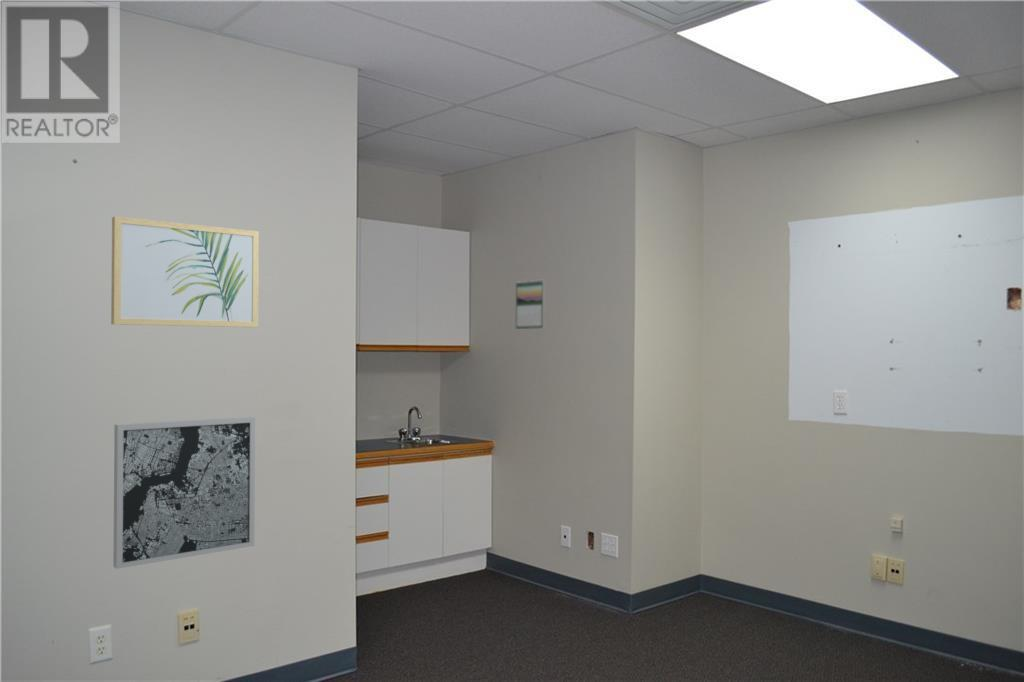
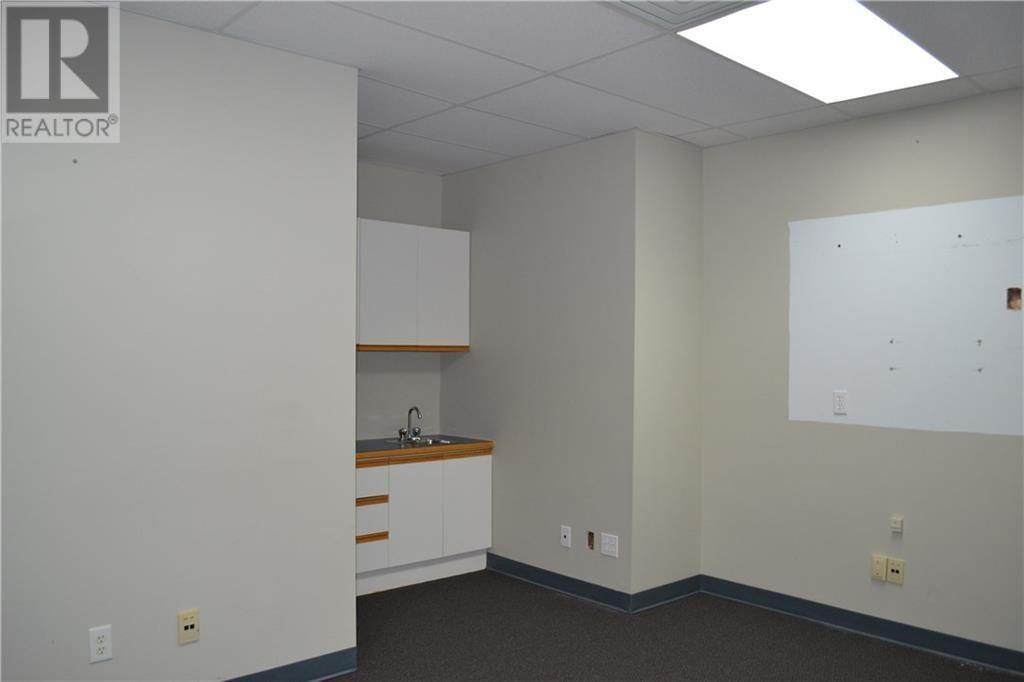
- wall art (187, 488)
- calendar (529, 304)
- wall art (189, 275)
